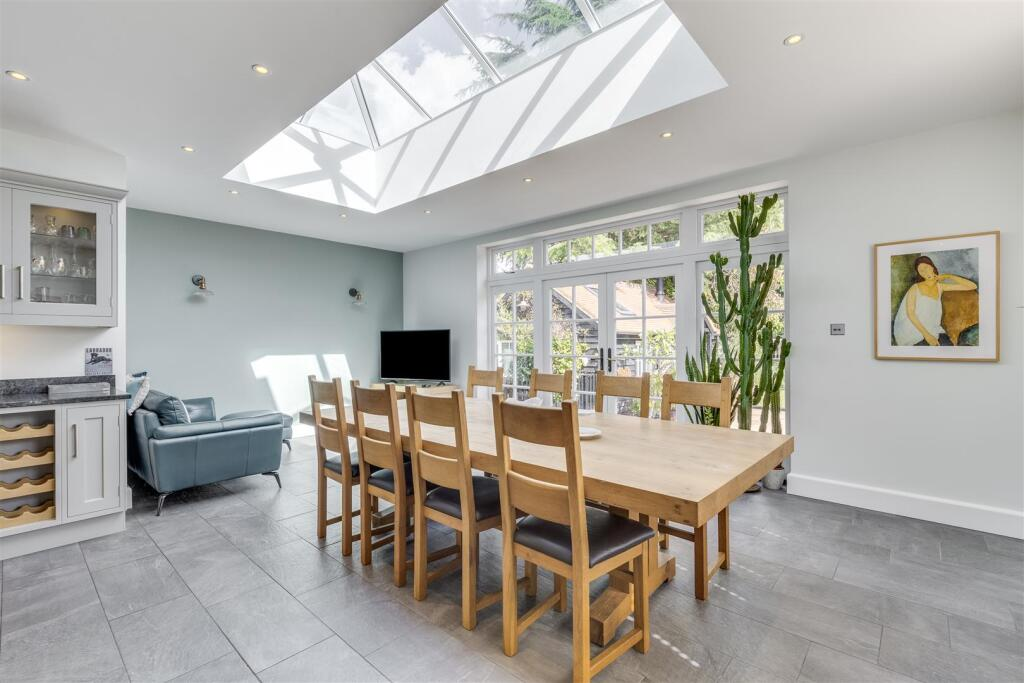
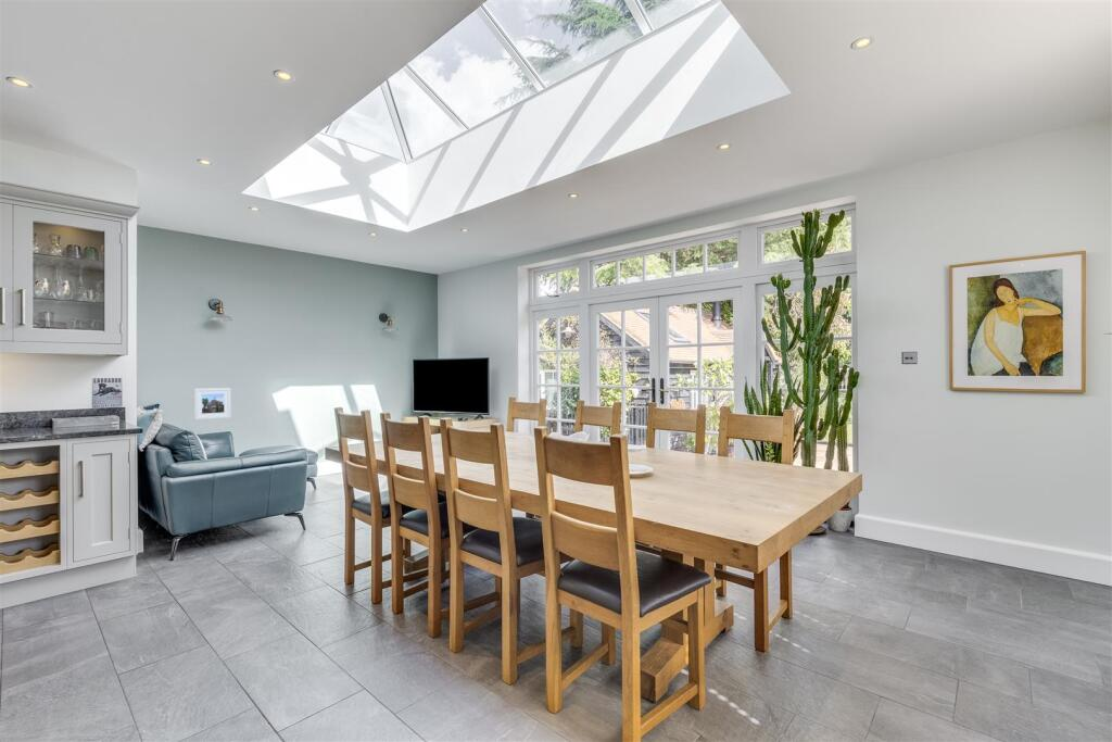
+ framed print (213, 403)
